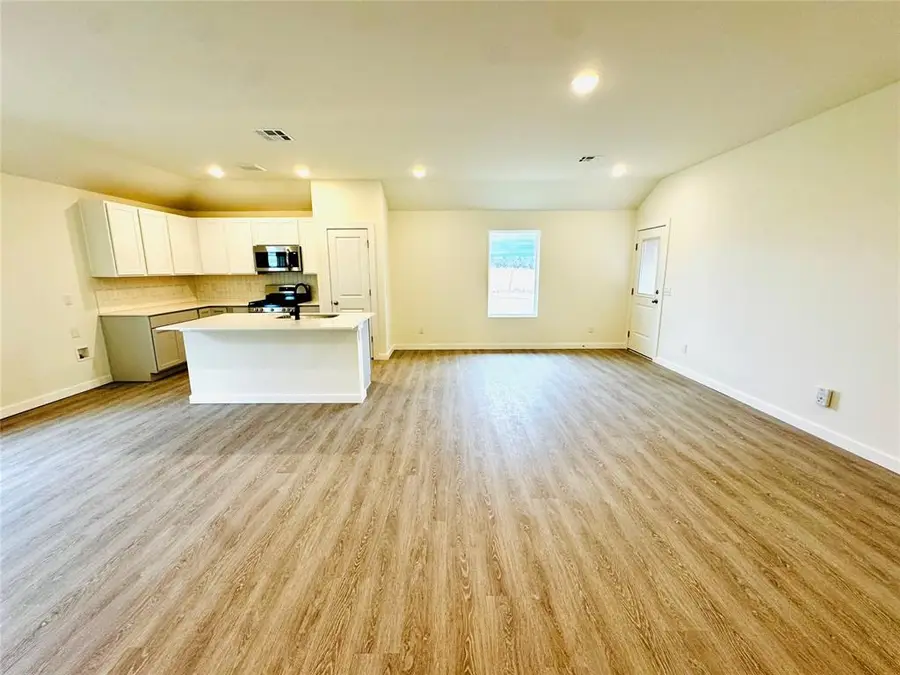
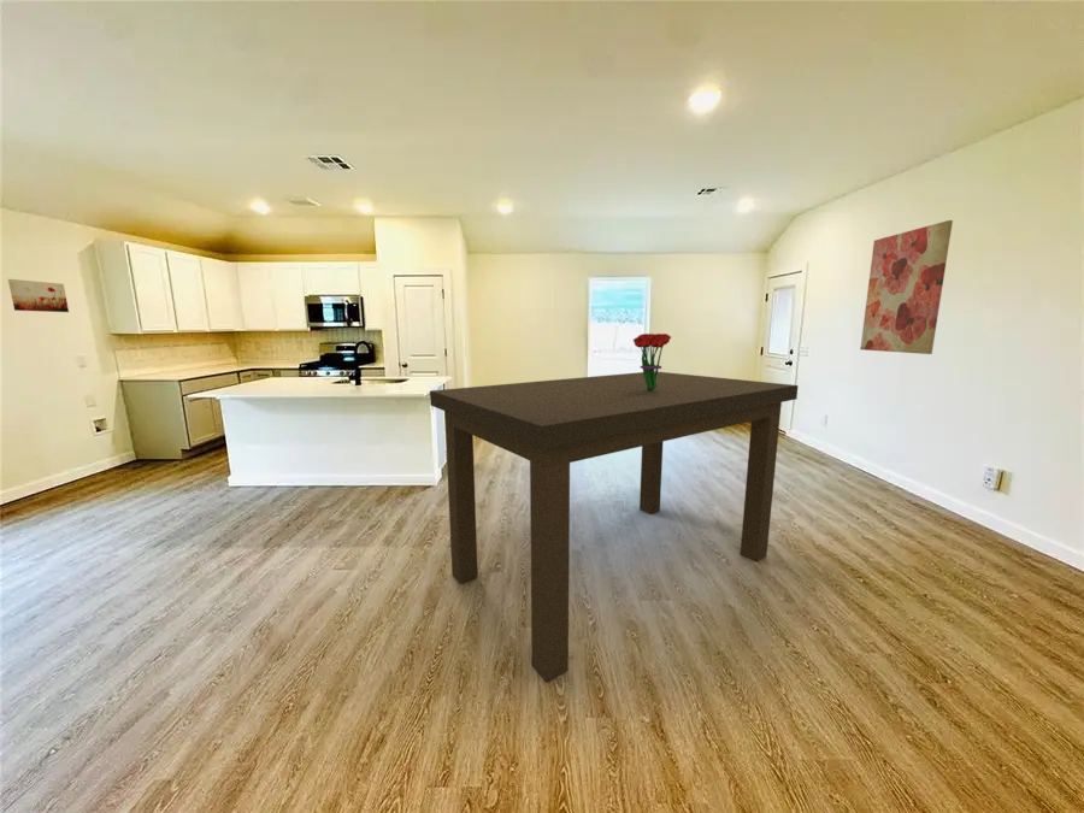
+ wall art (900, 293)
+ bouquet (650, 361)
+ wall art (40, 296)
+ dining table (641, 479)
